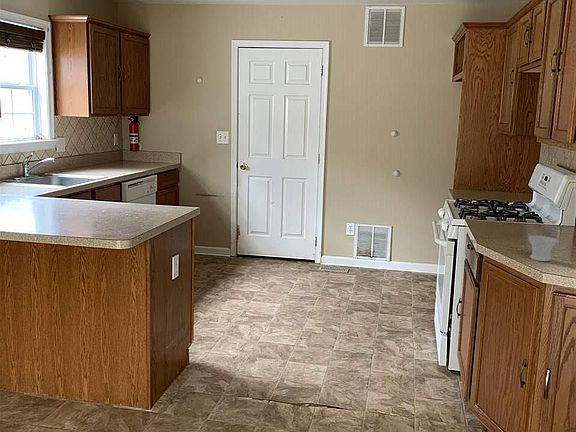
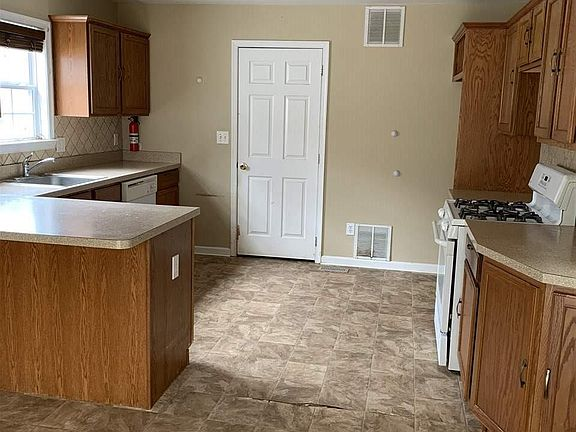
- cup (541, 248)
